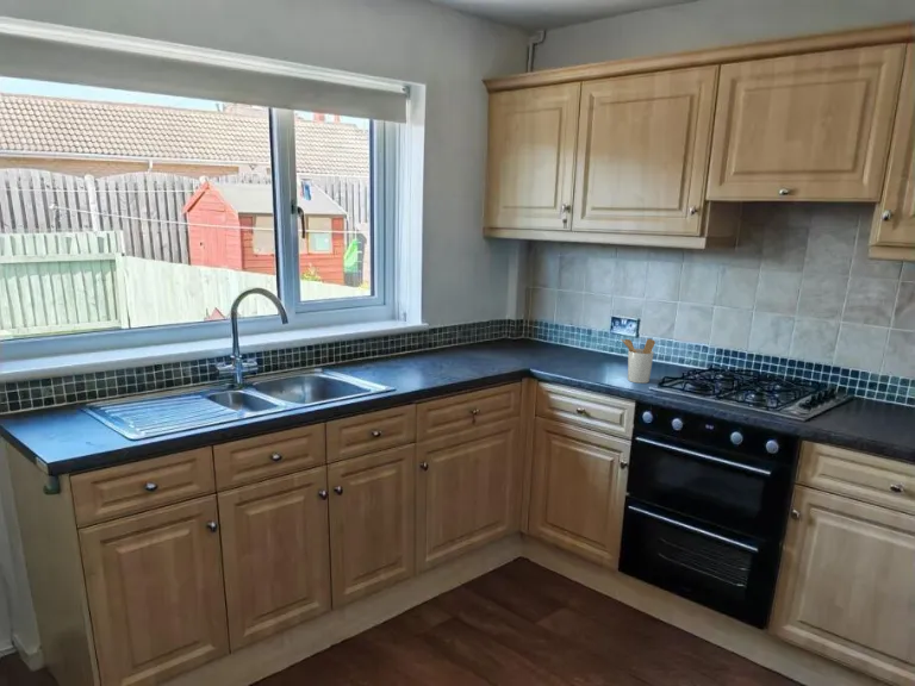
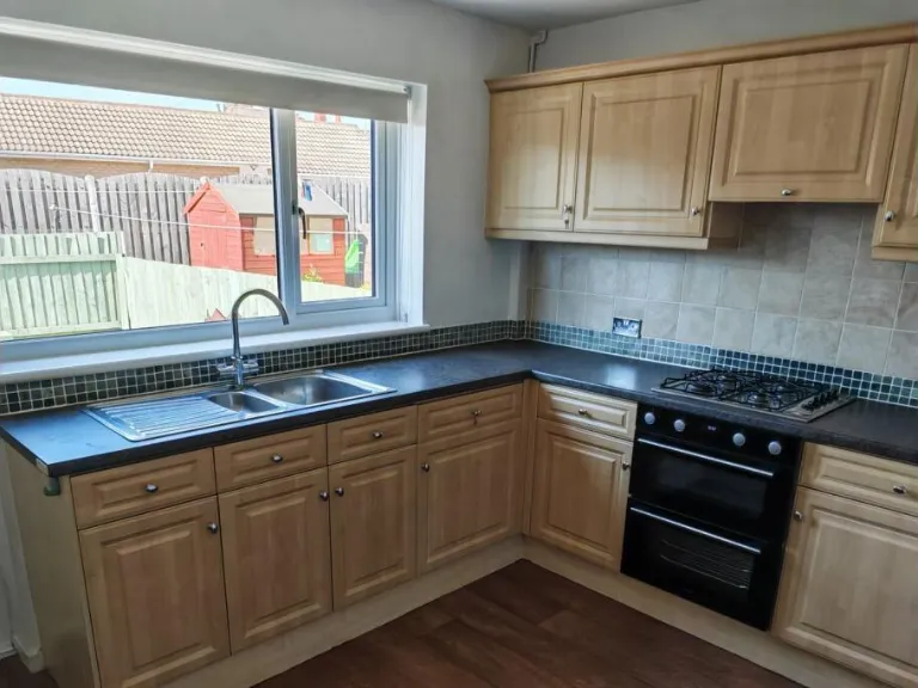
- utensil holder (635, 358)
